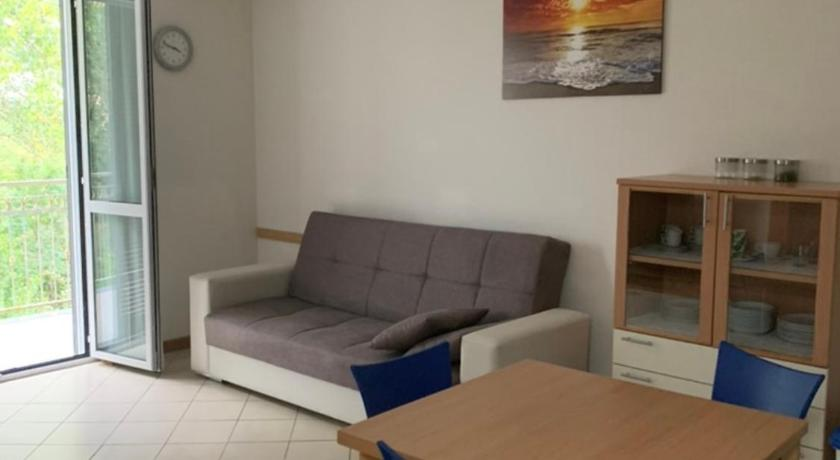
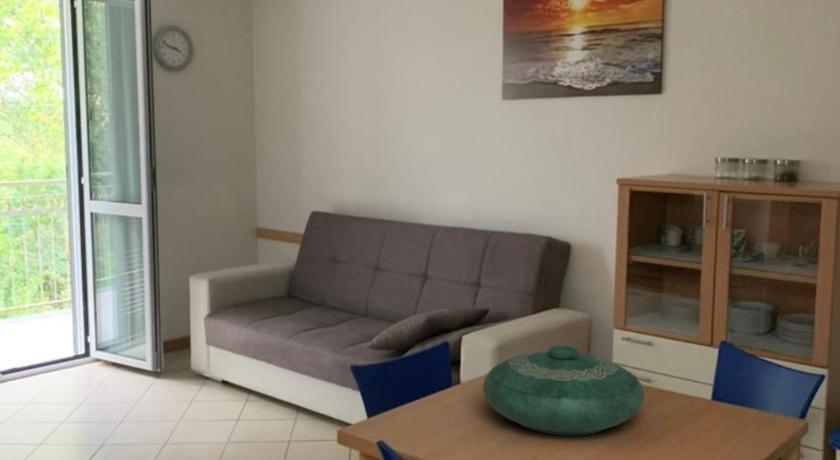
+ decorative bowl (562, 383)
